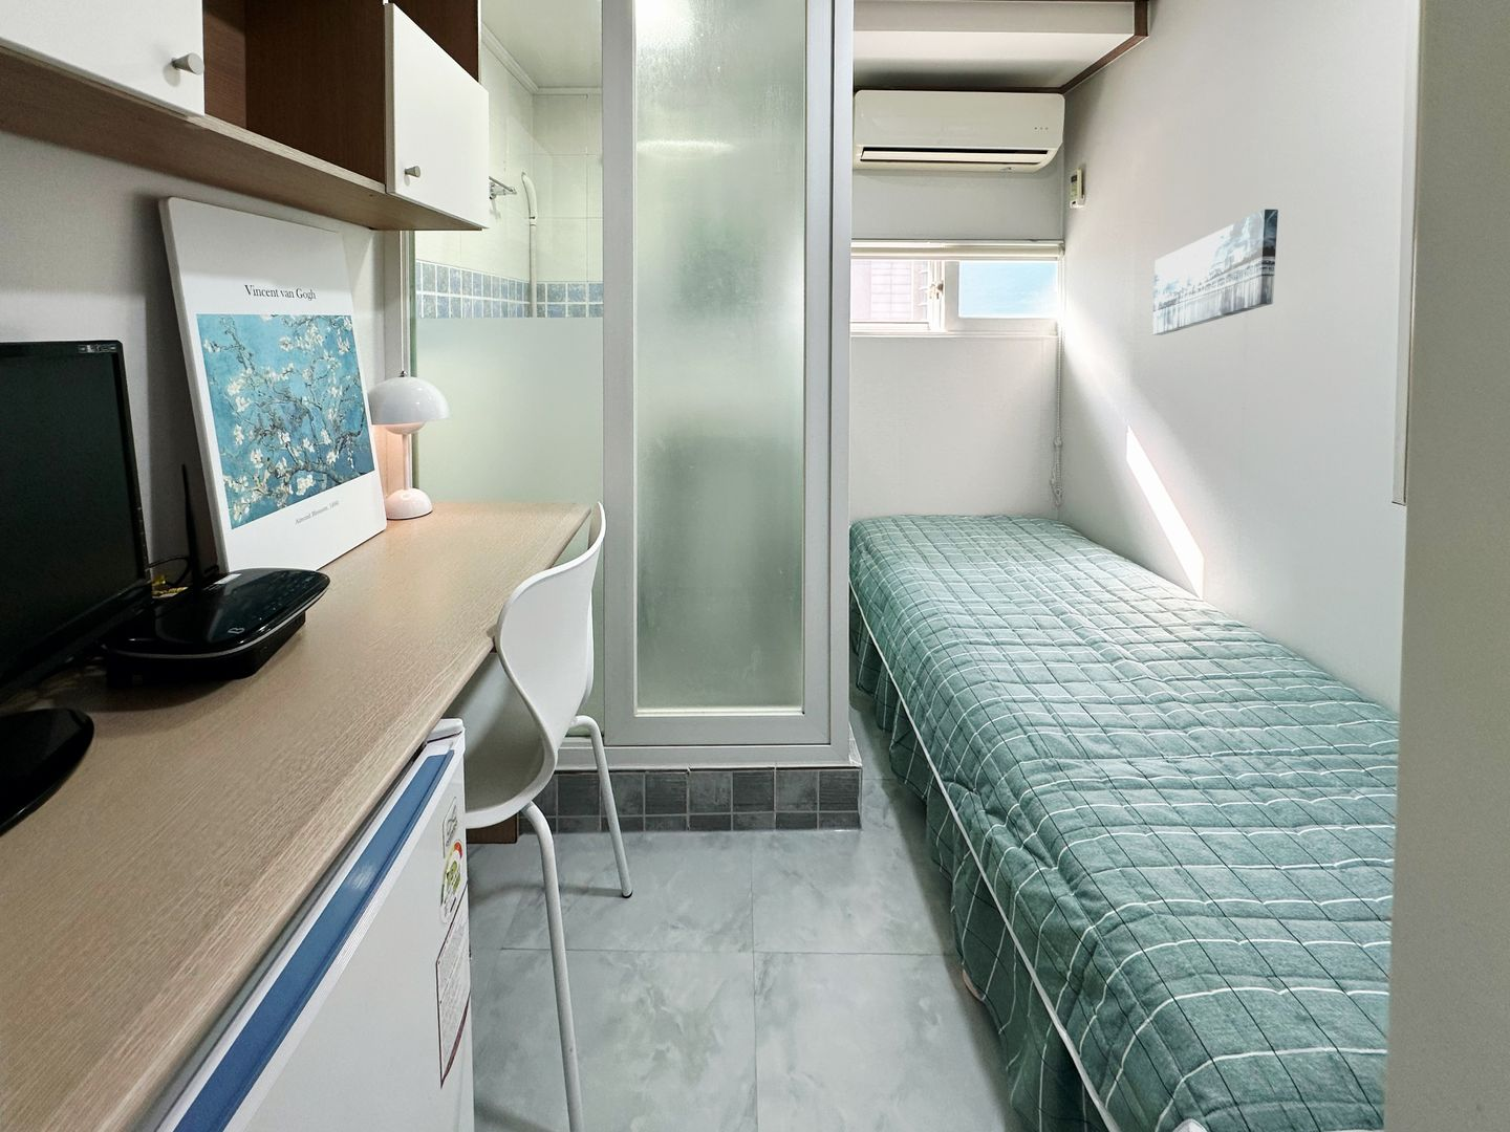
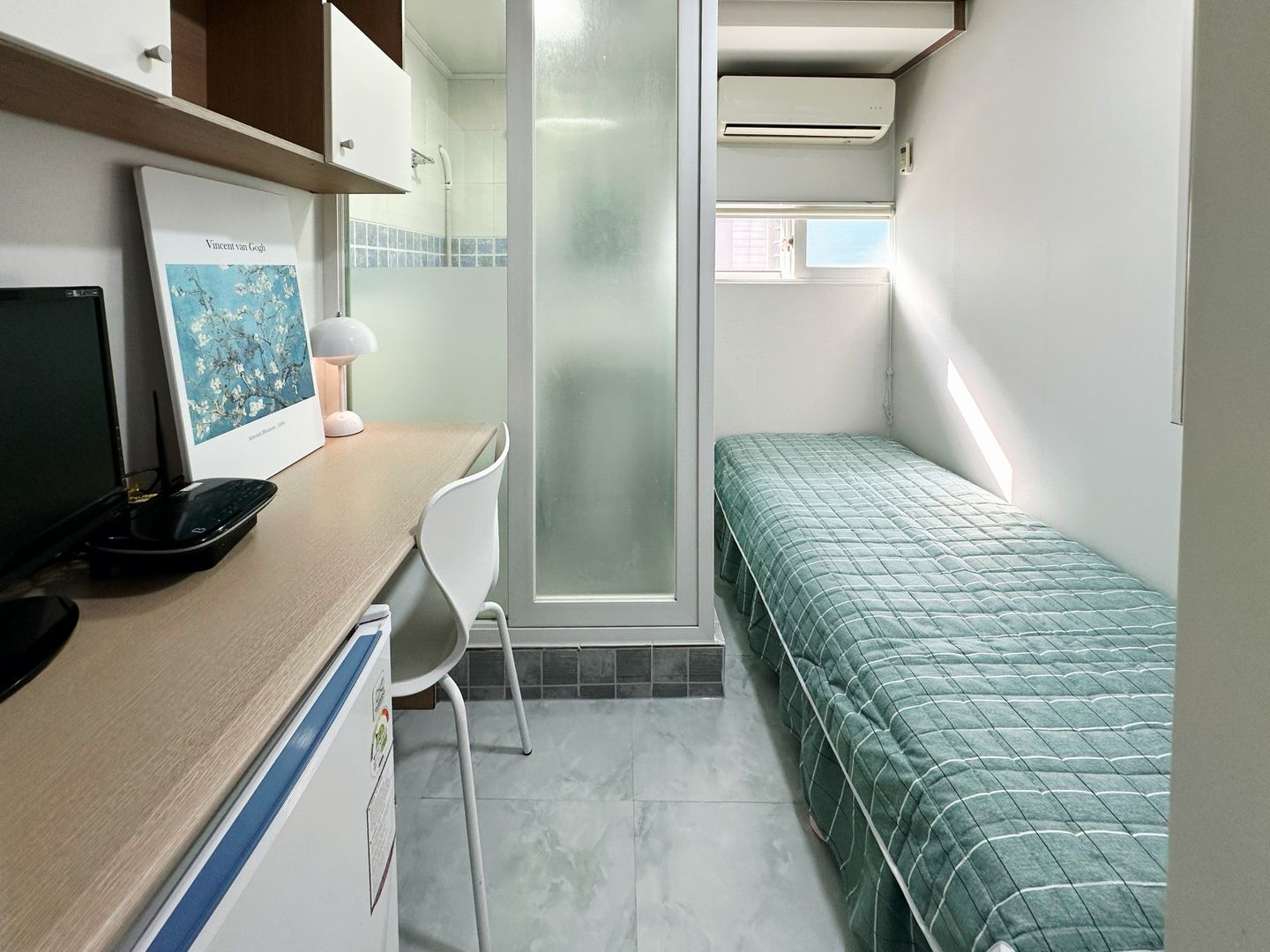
- wall art (1207, 278)
